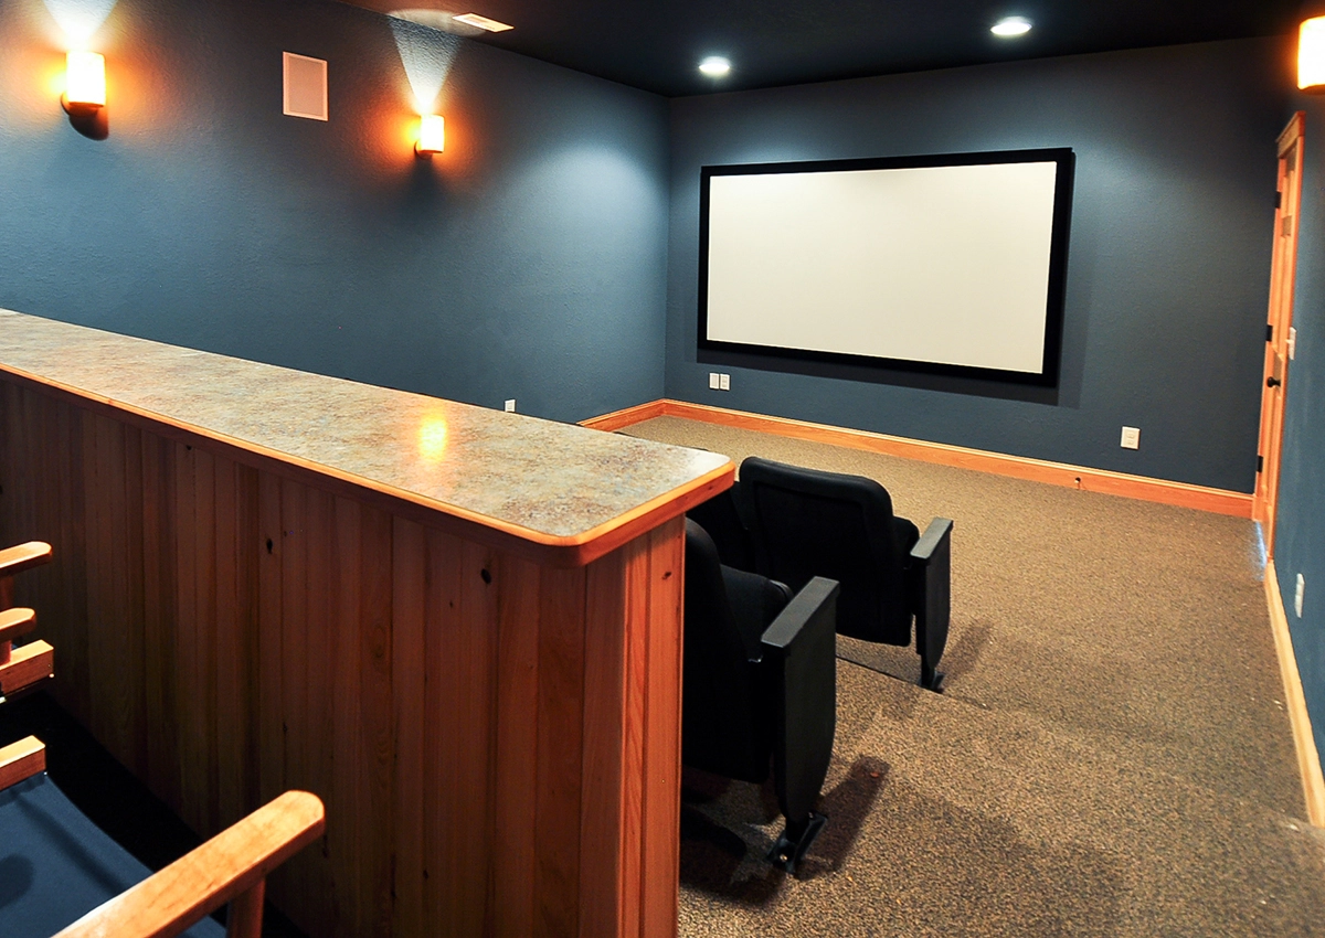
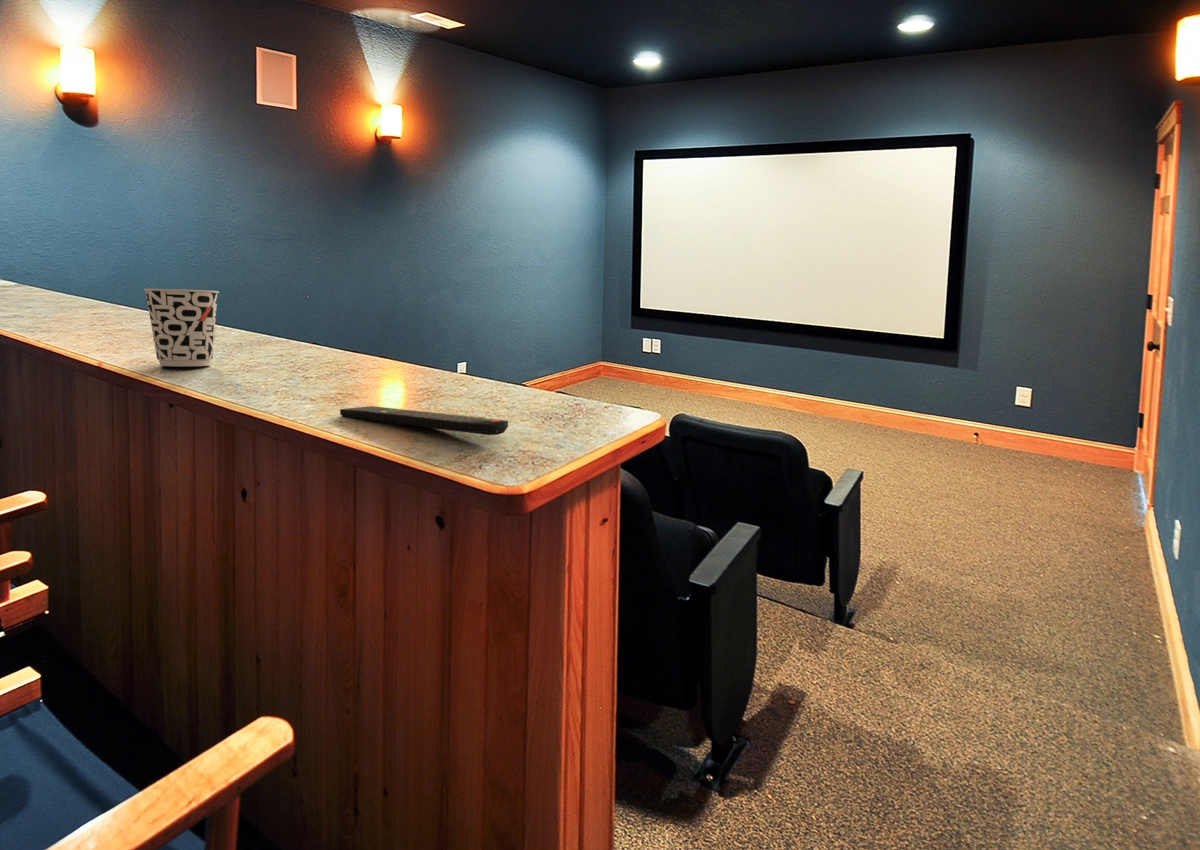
+ remote control (422, 420)
+ cup (183, 327)
